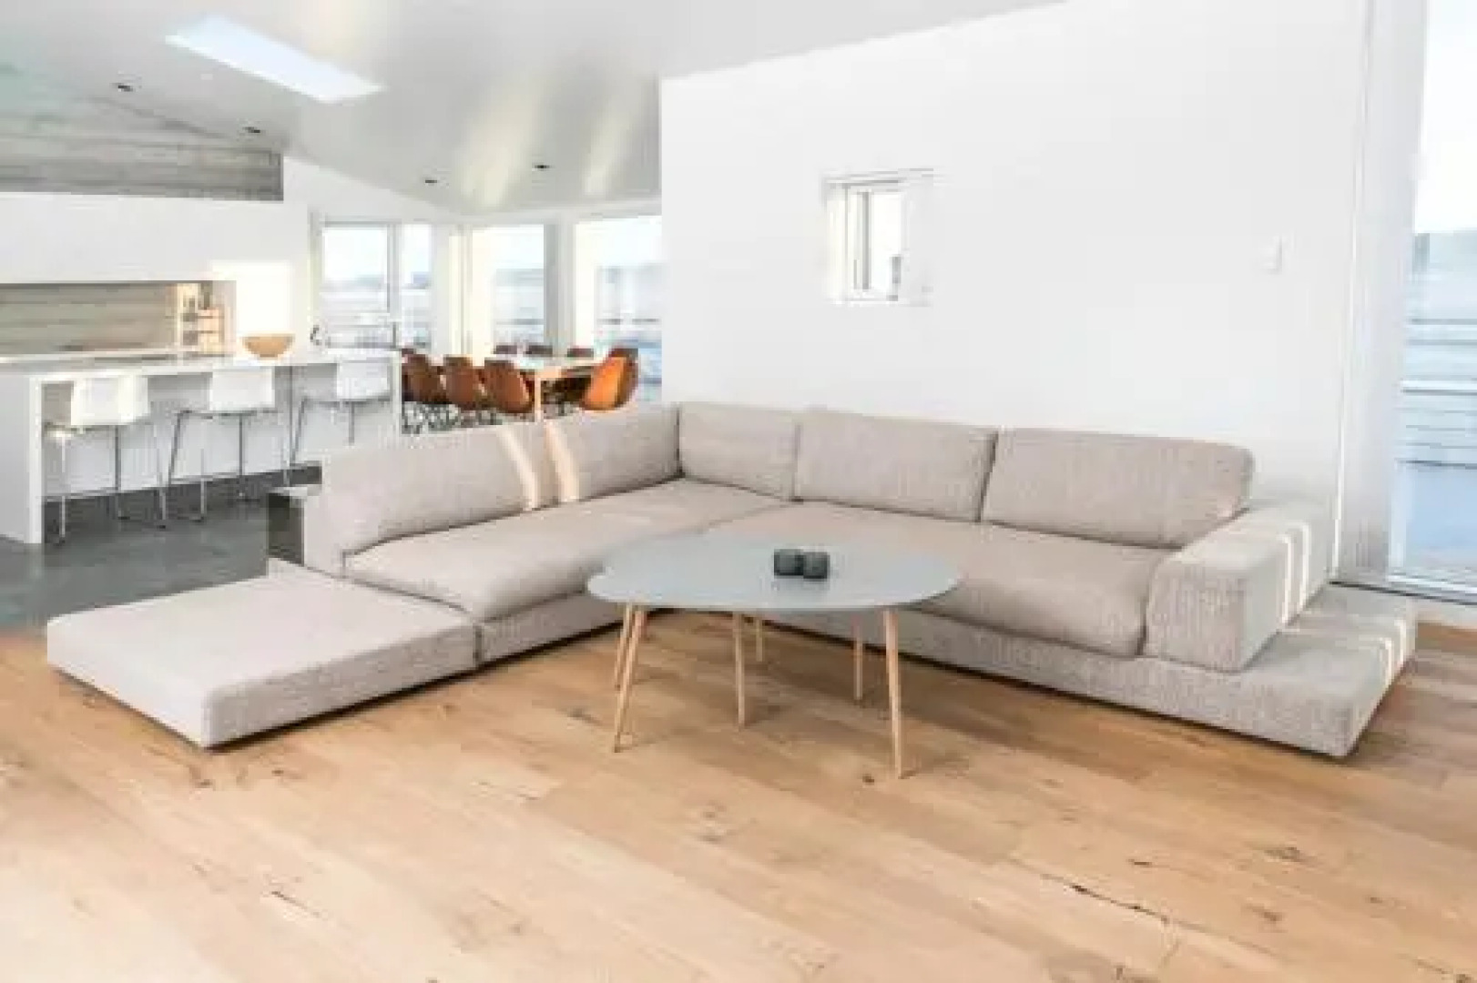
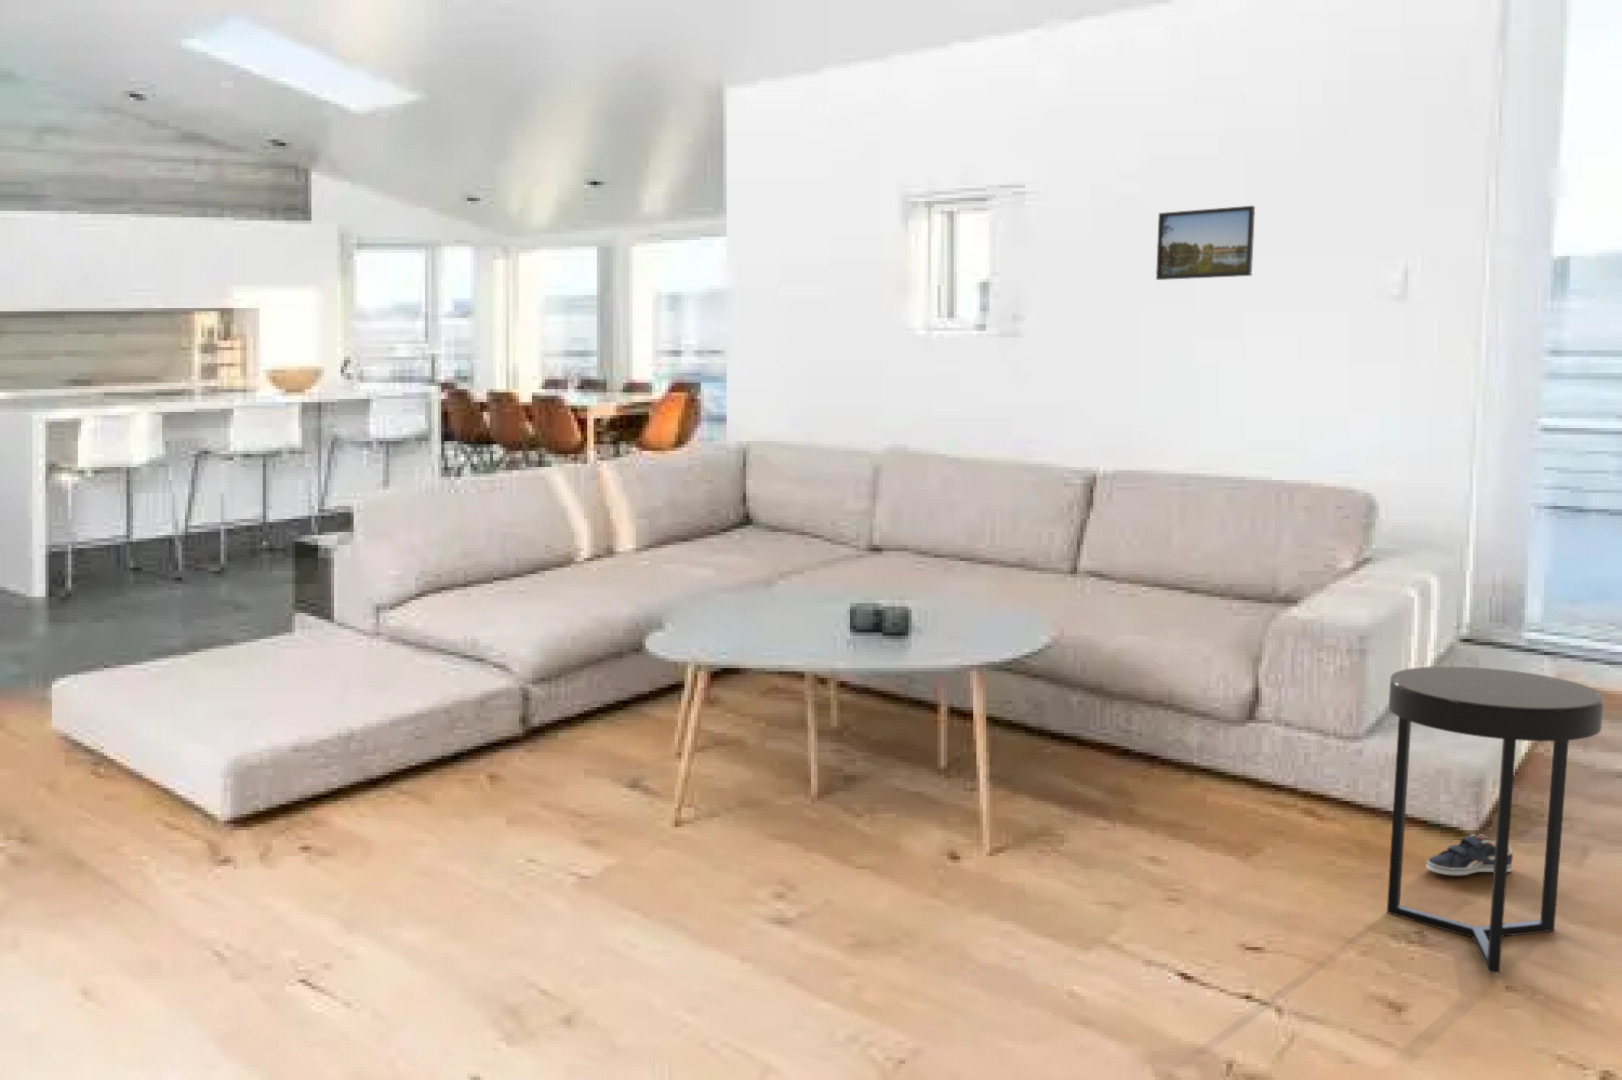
+ side table (1497, 816)
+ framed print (1204, 243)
+ sneaker (1468, 853)
